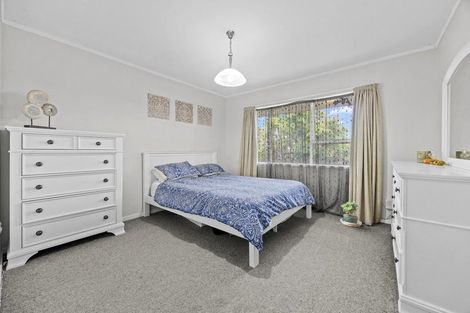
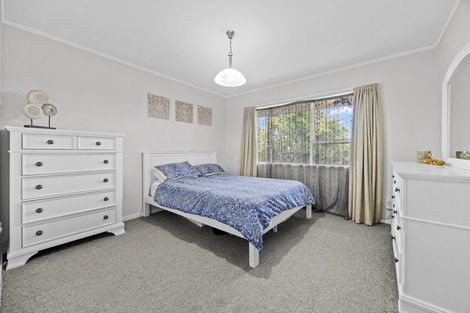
- potted plant (349, 212)
